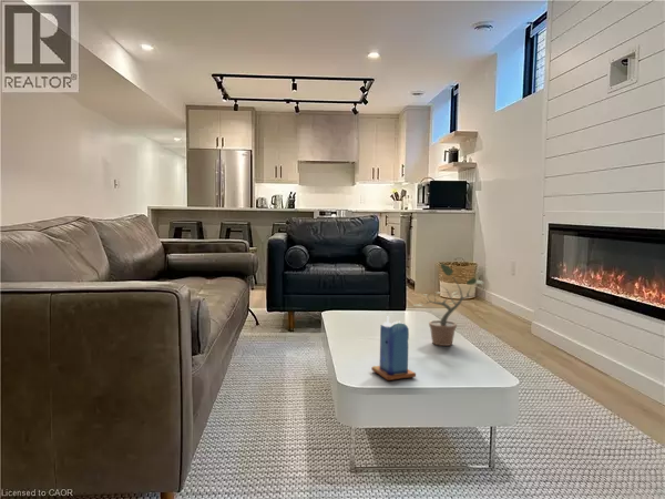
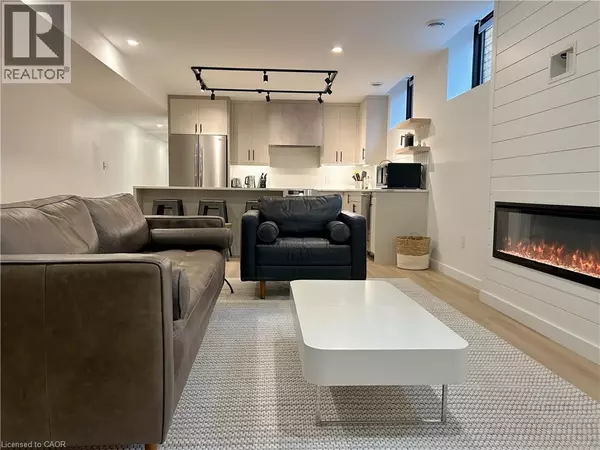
- candle (393, 345)
- potted plant (449, 303)
